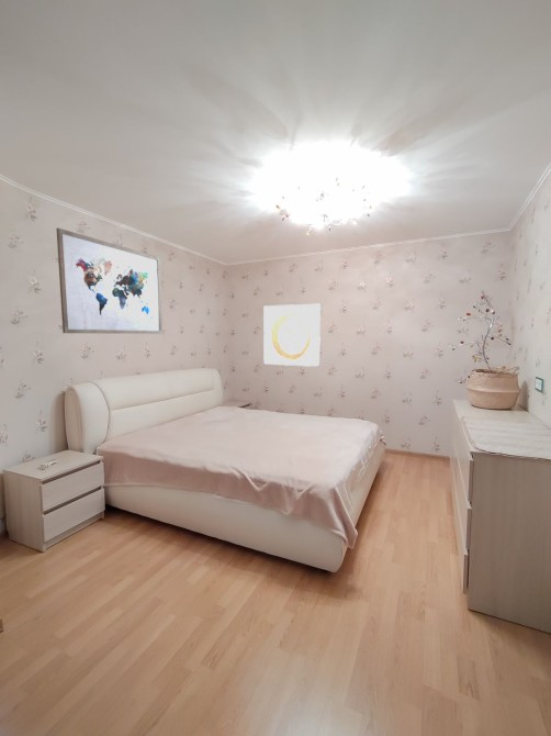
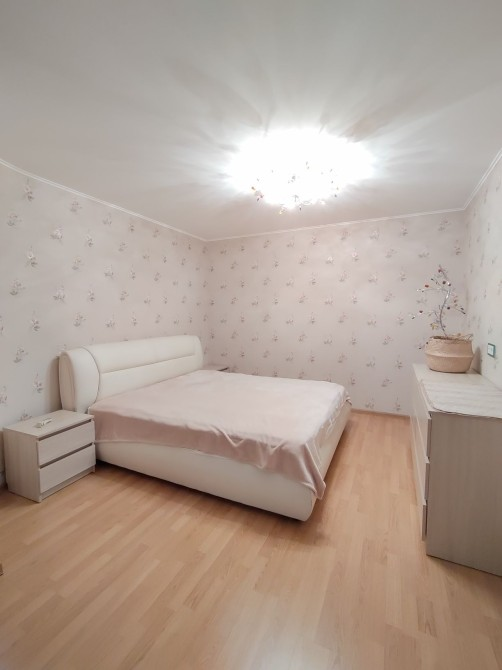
- wall art (117, 289)
- wall art (291, 335)
